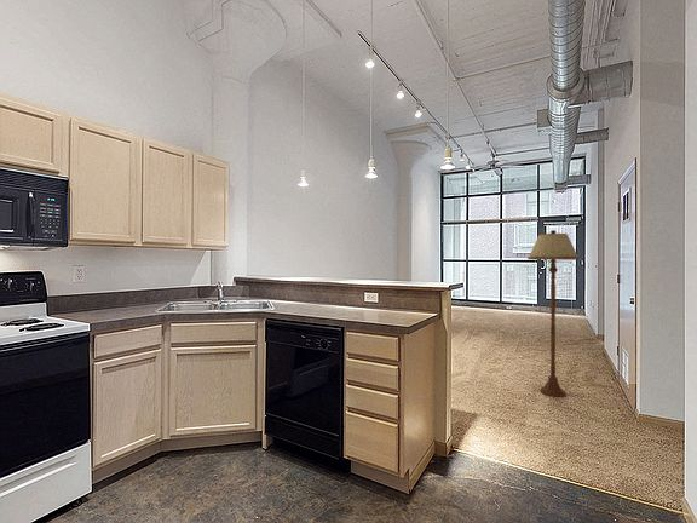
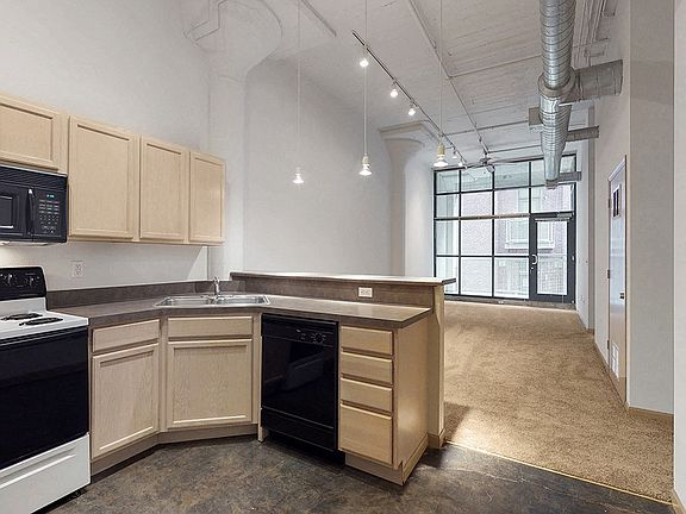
- floor lamp (552, 311)
